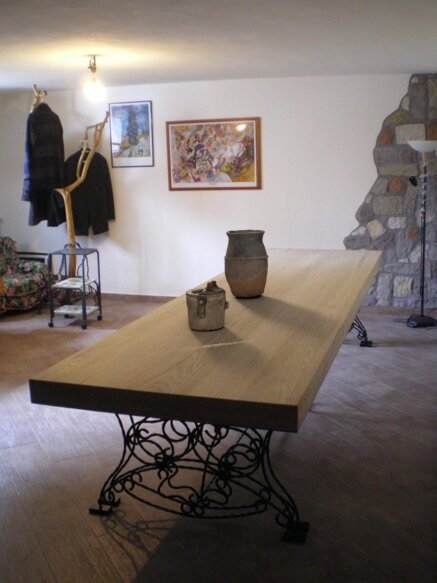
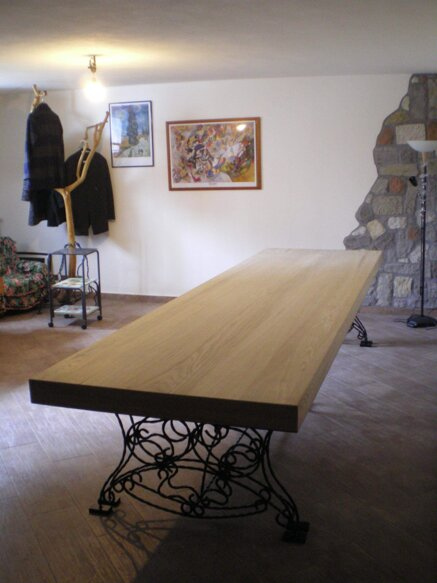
- vase (246, 263)
- teapot (207, 304)
